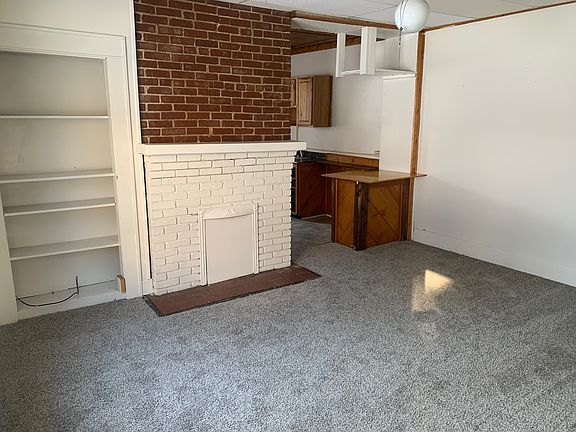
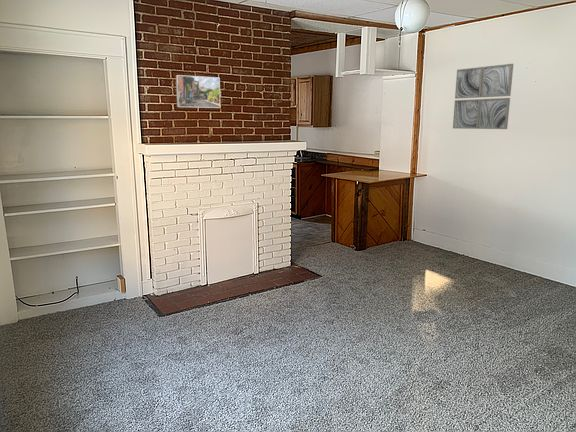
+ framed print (198, 92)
+ wall art (481, 99)
